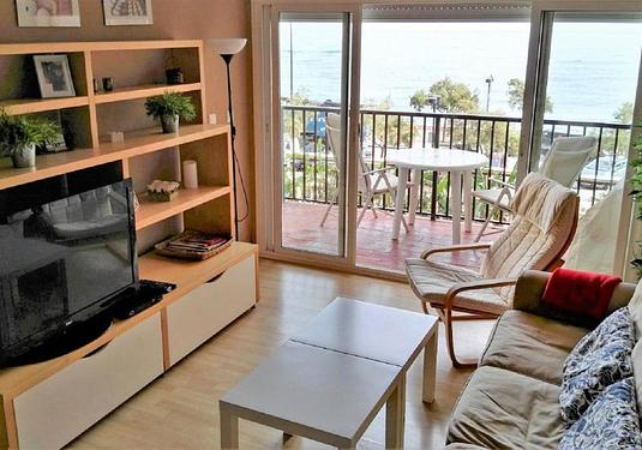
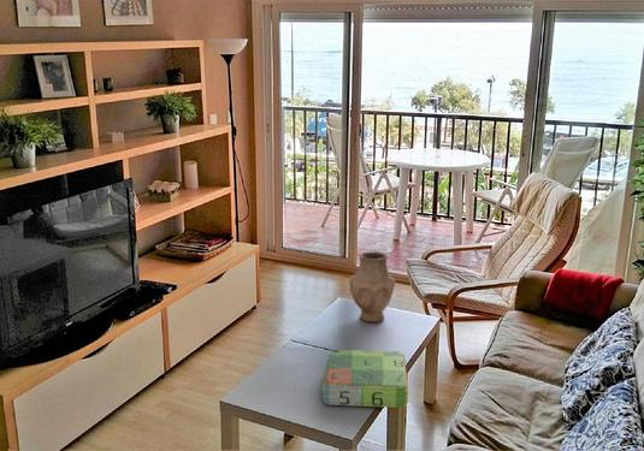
+ board game (365, 376)
+ vase (372, 286)
